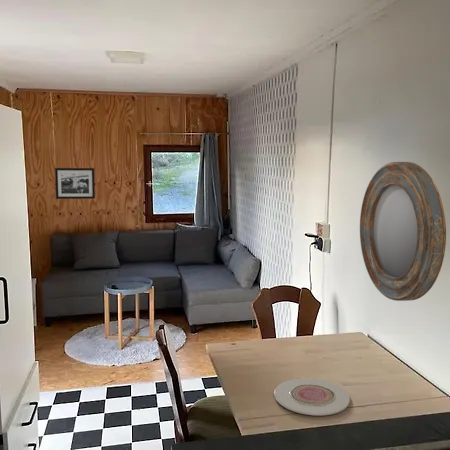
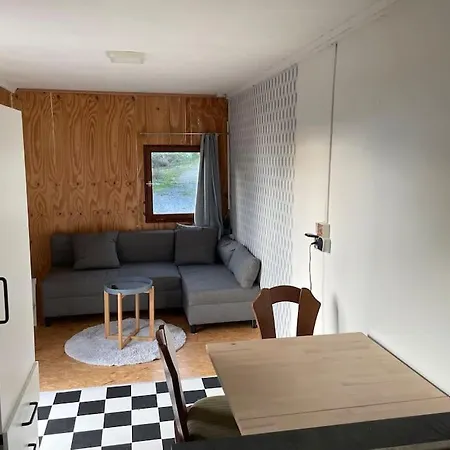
- home mirror (396, 231)
- picture frame (75, 183)
- plate (311, 395)
